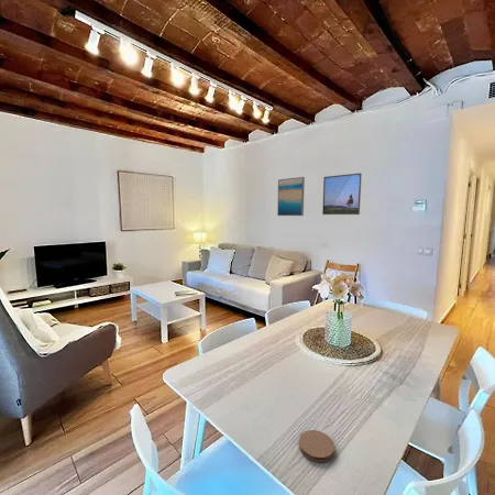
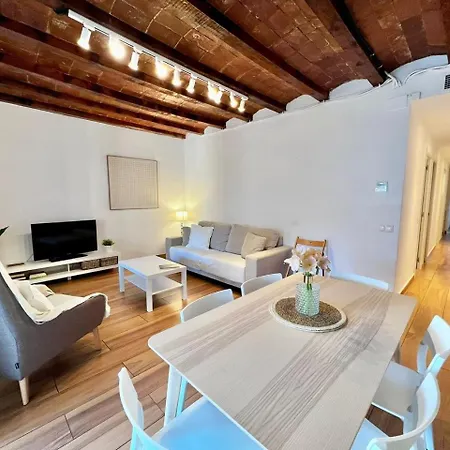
- wall art (290, 197)
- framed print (341, 195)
- coaster (316, 444)
